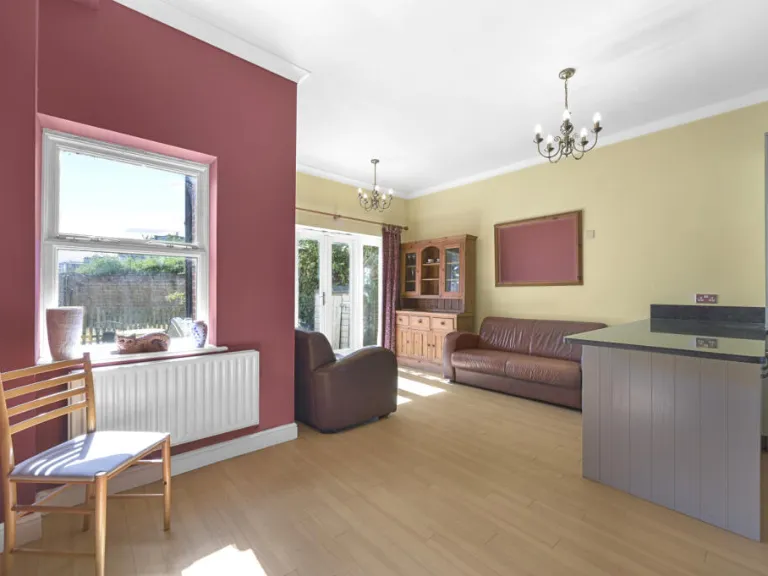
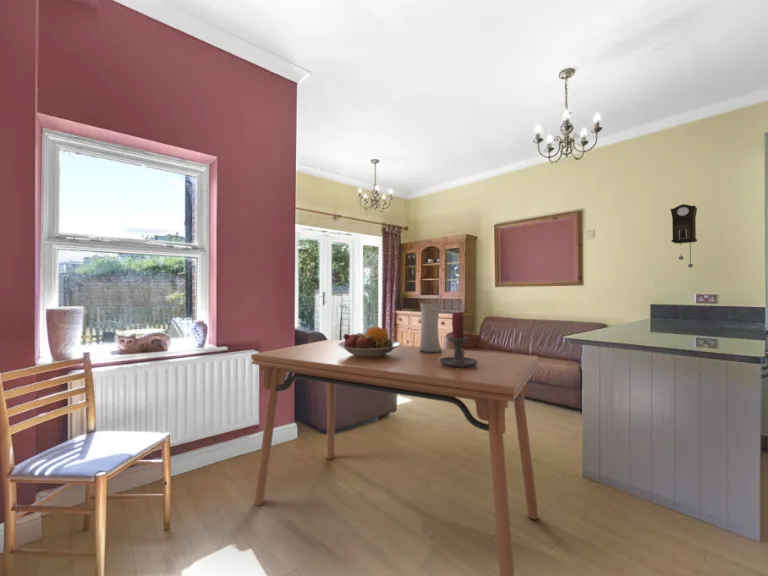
+ vase (430, 326)
+ dining table (395, 393)
+ candle holder (459, 337)
+ pendulum clock (684, 236)
+ fruit bowl (369, 340)
